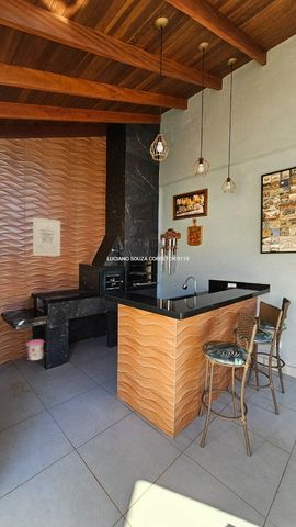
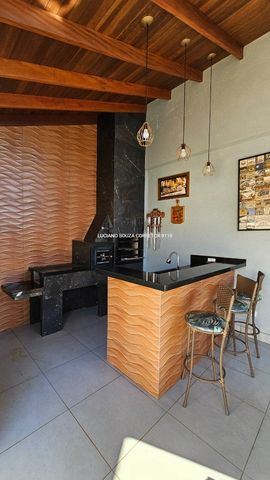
- wall art (47, 237)
- trash can (35, 349)
